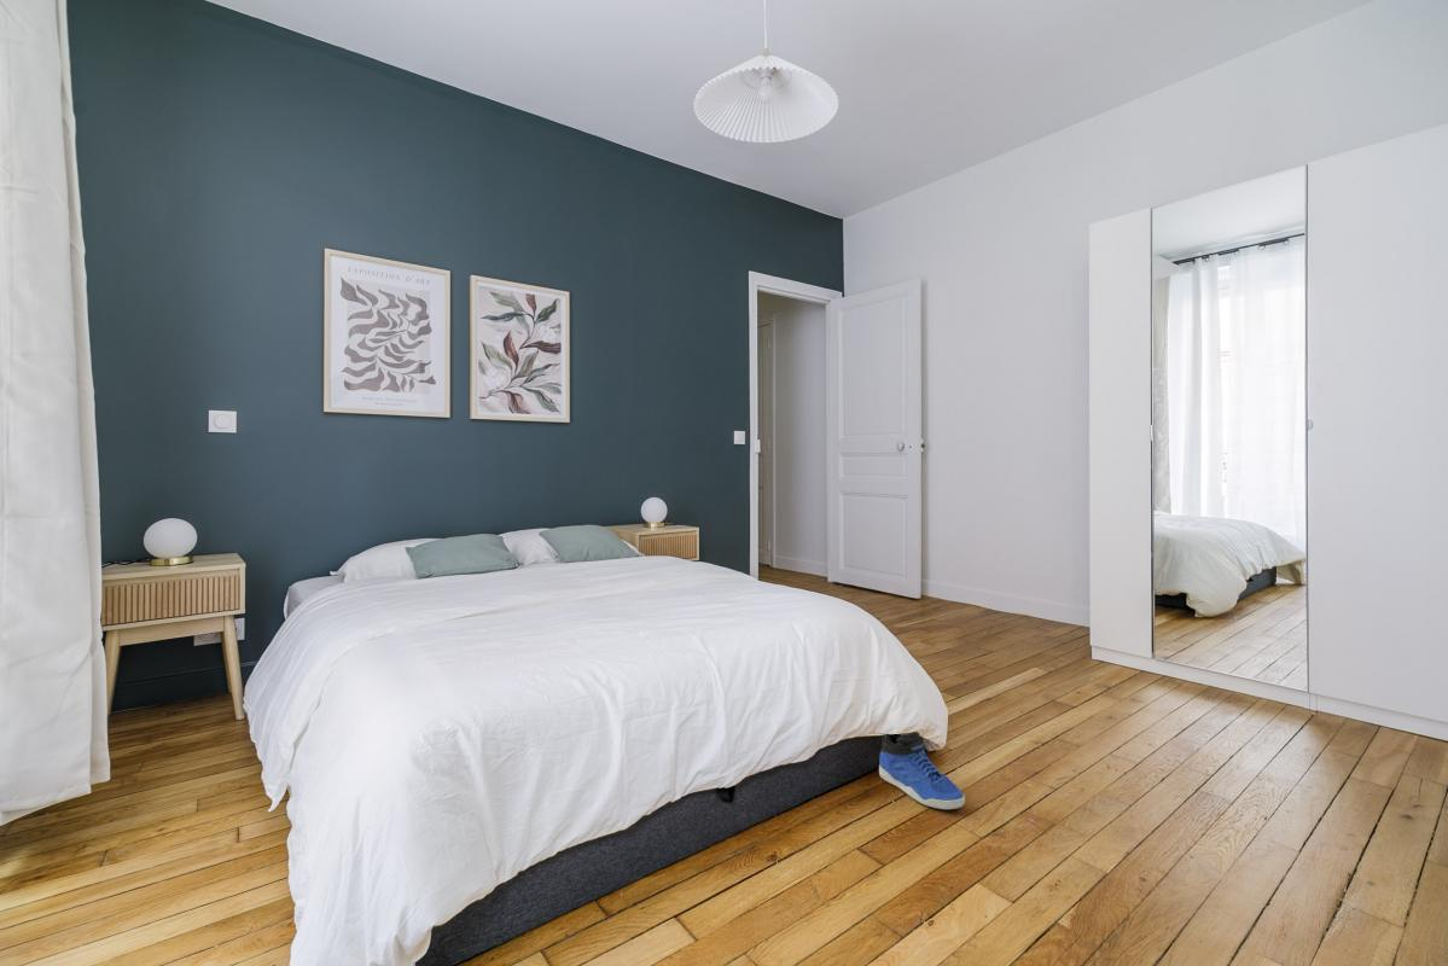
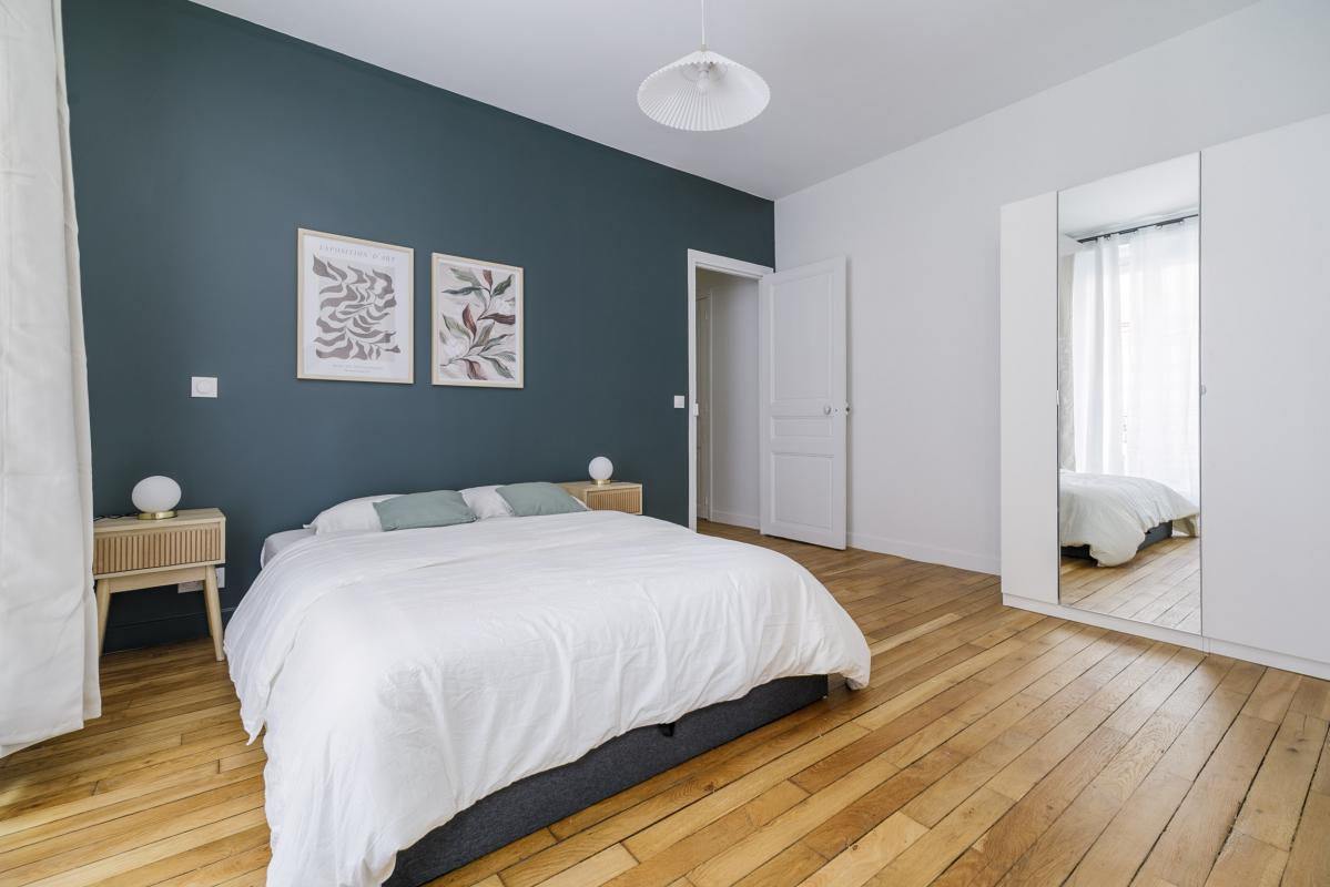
- sneaker (919, 763)
